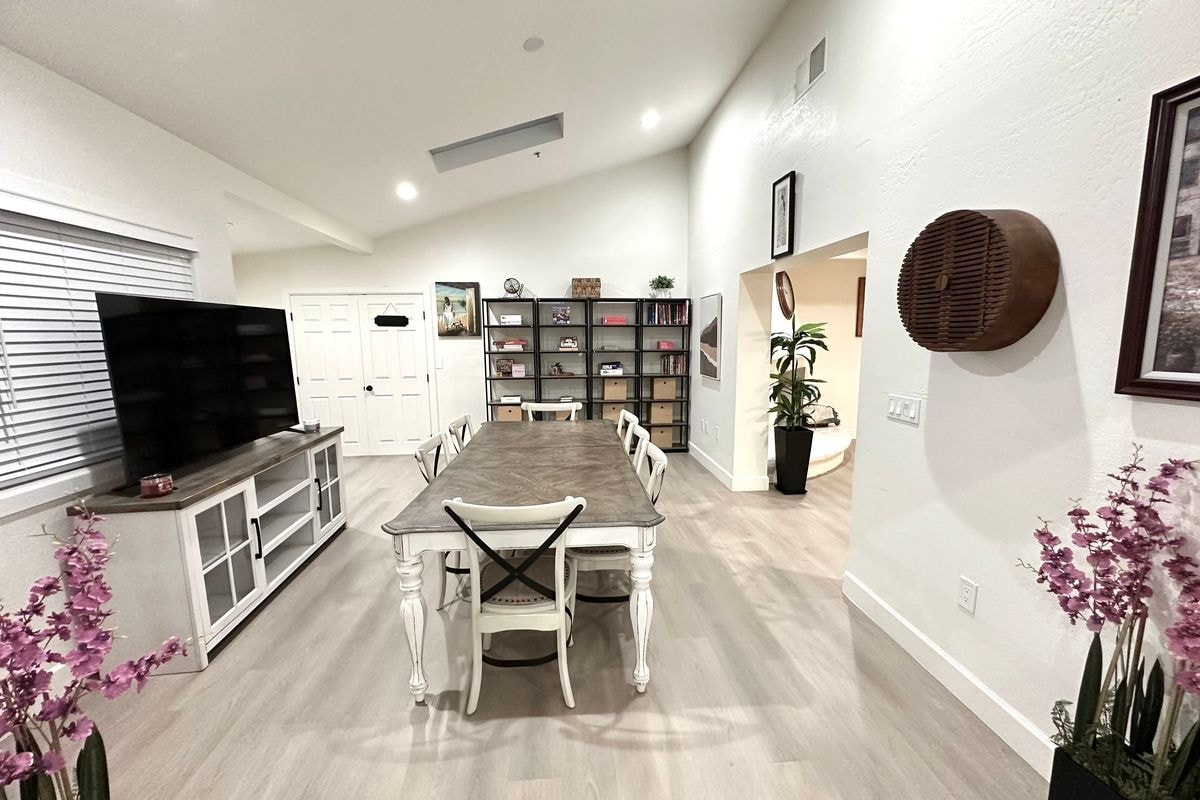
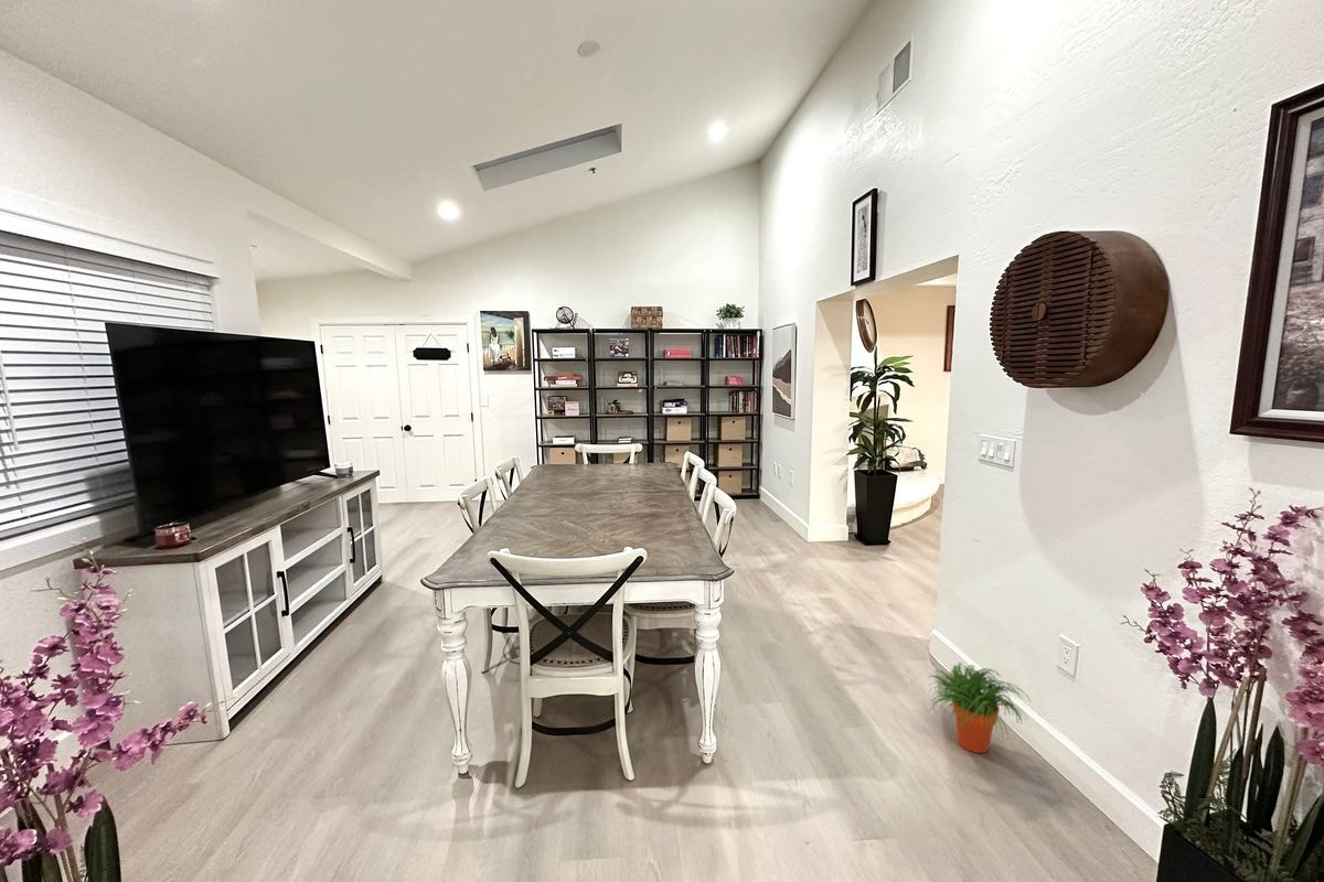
+ potted plant (973, 708)
